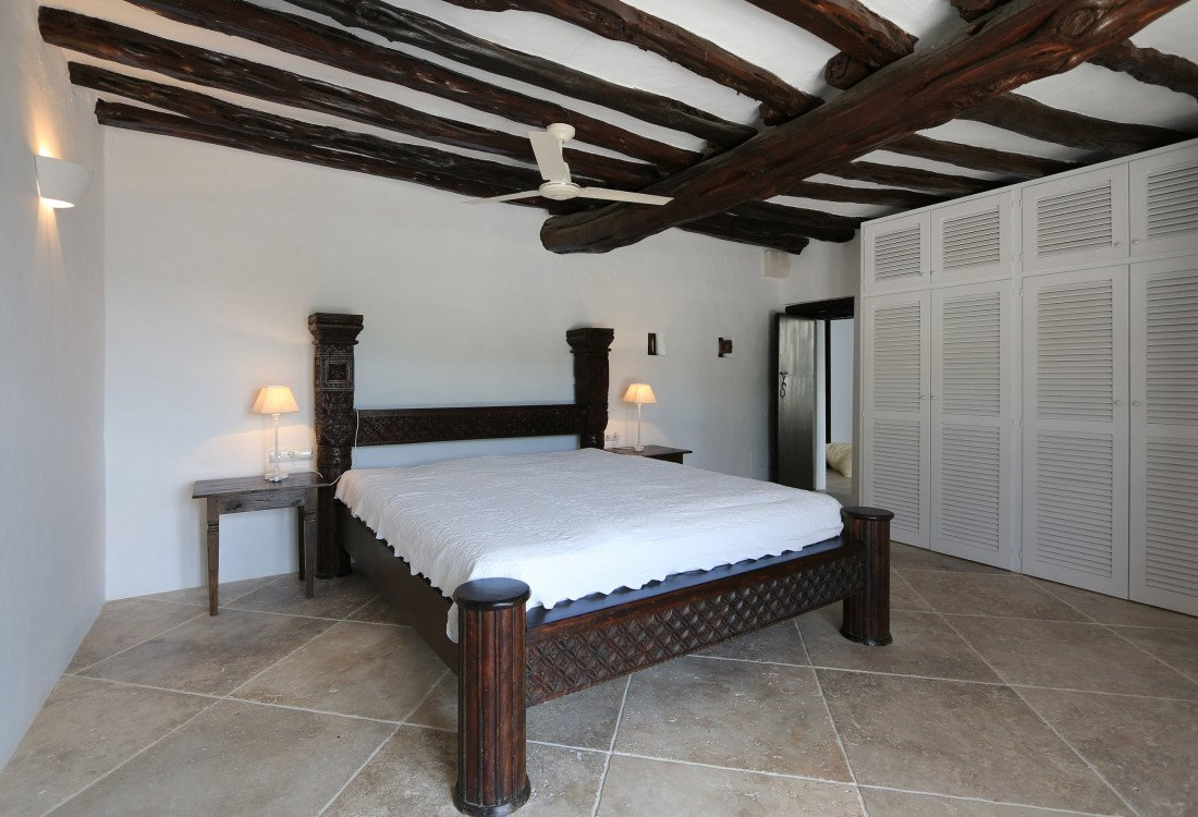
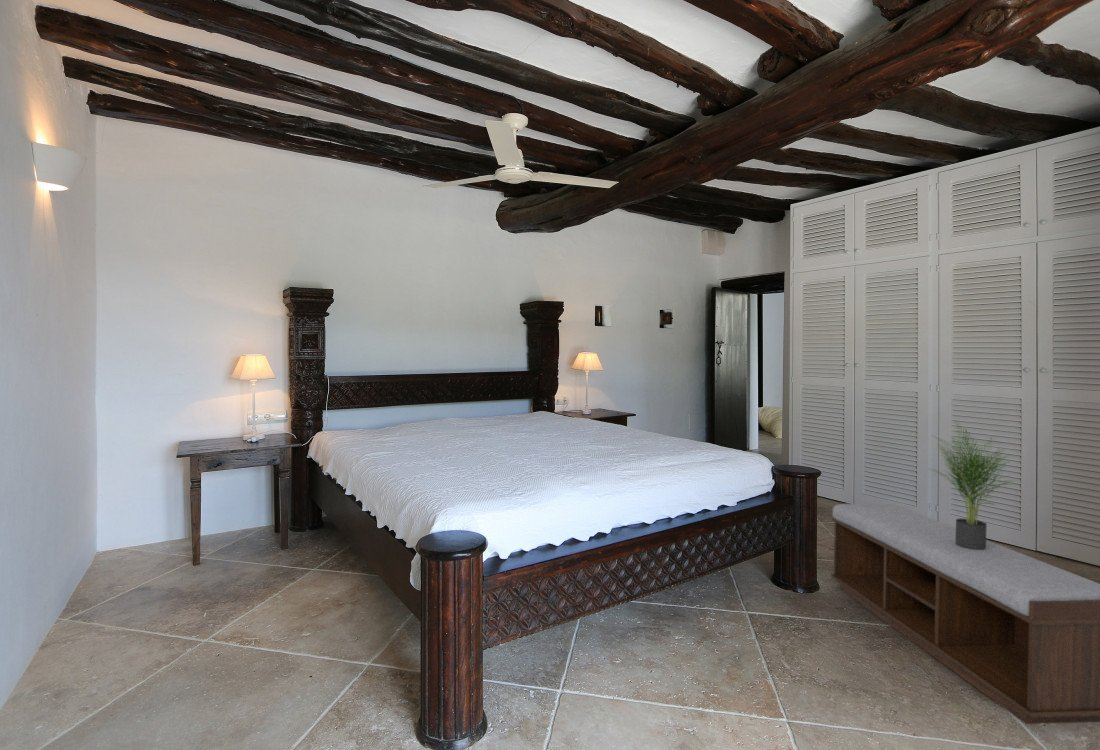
+ potted plant (977, 485)
+ bench (944, 587)
